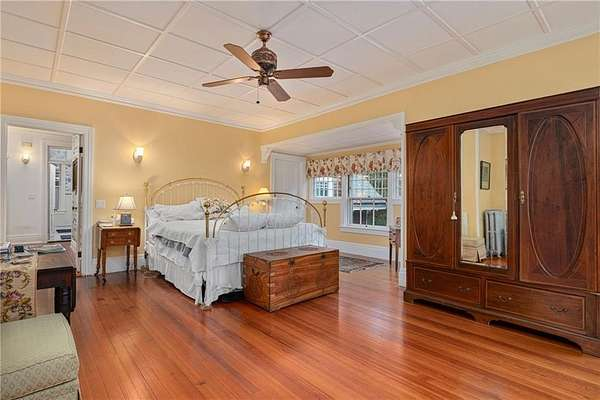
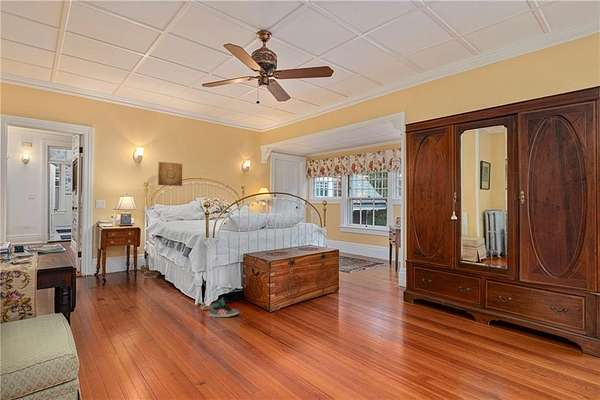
+ sneaker (224, 306)
+ wall art (170, 174)
